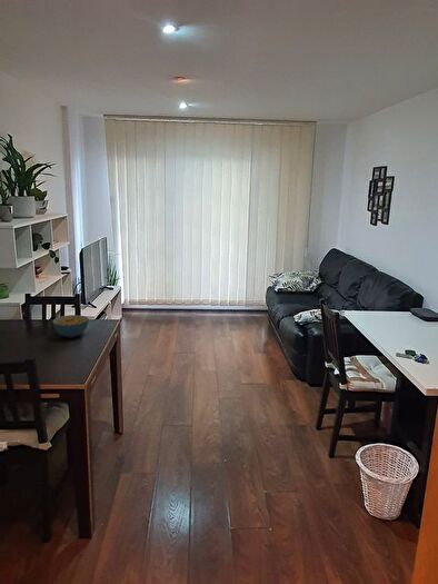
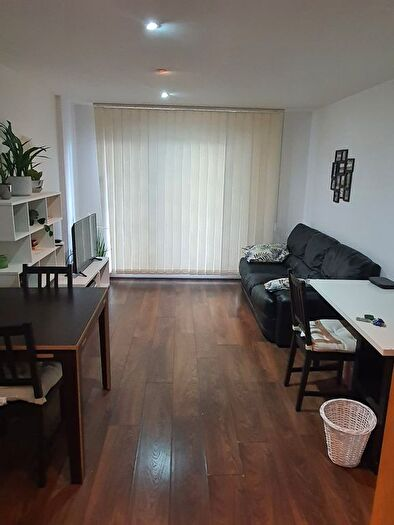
- cereal bowl (71, 327)
